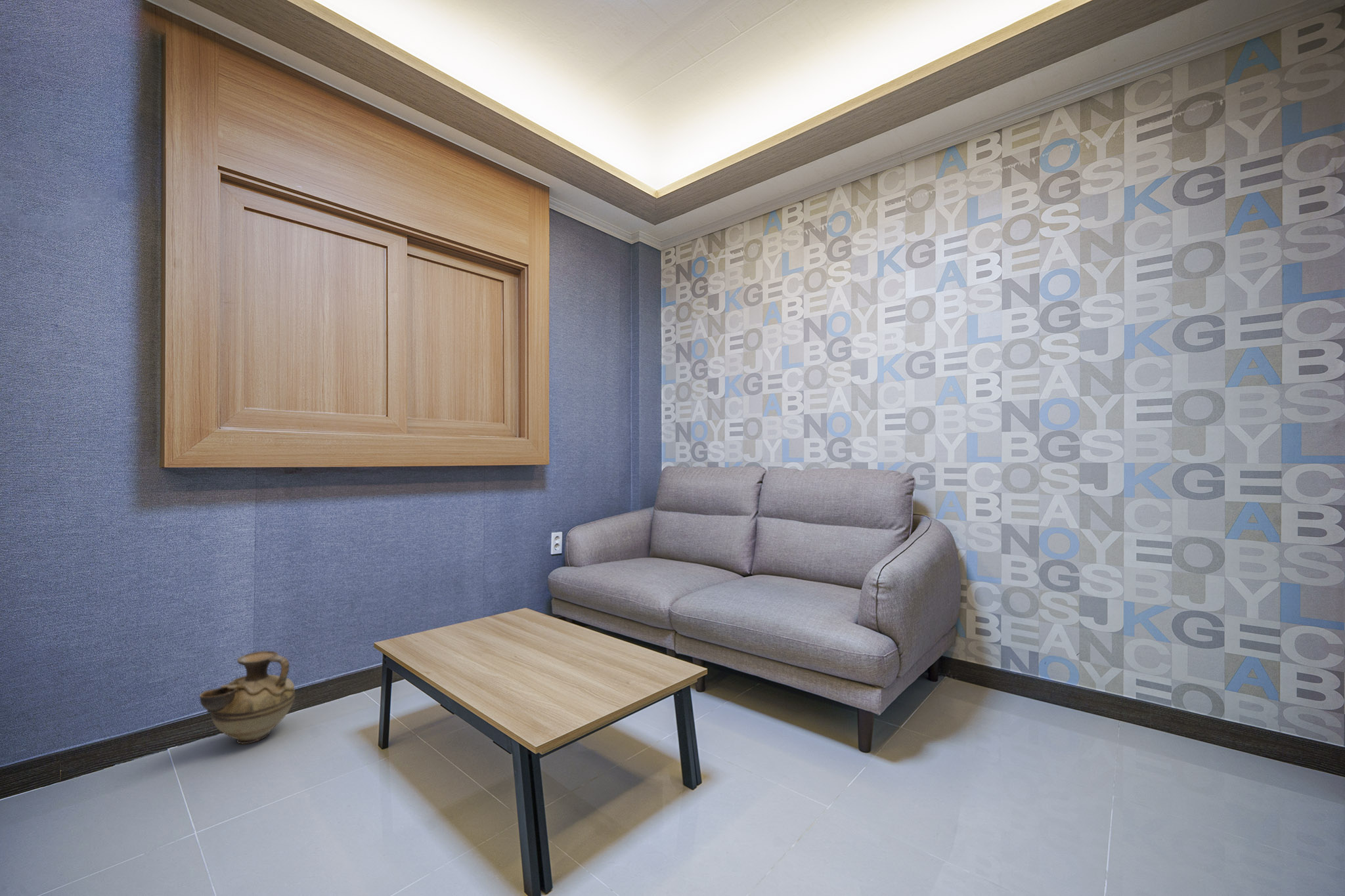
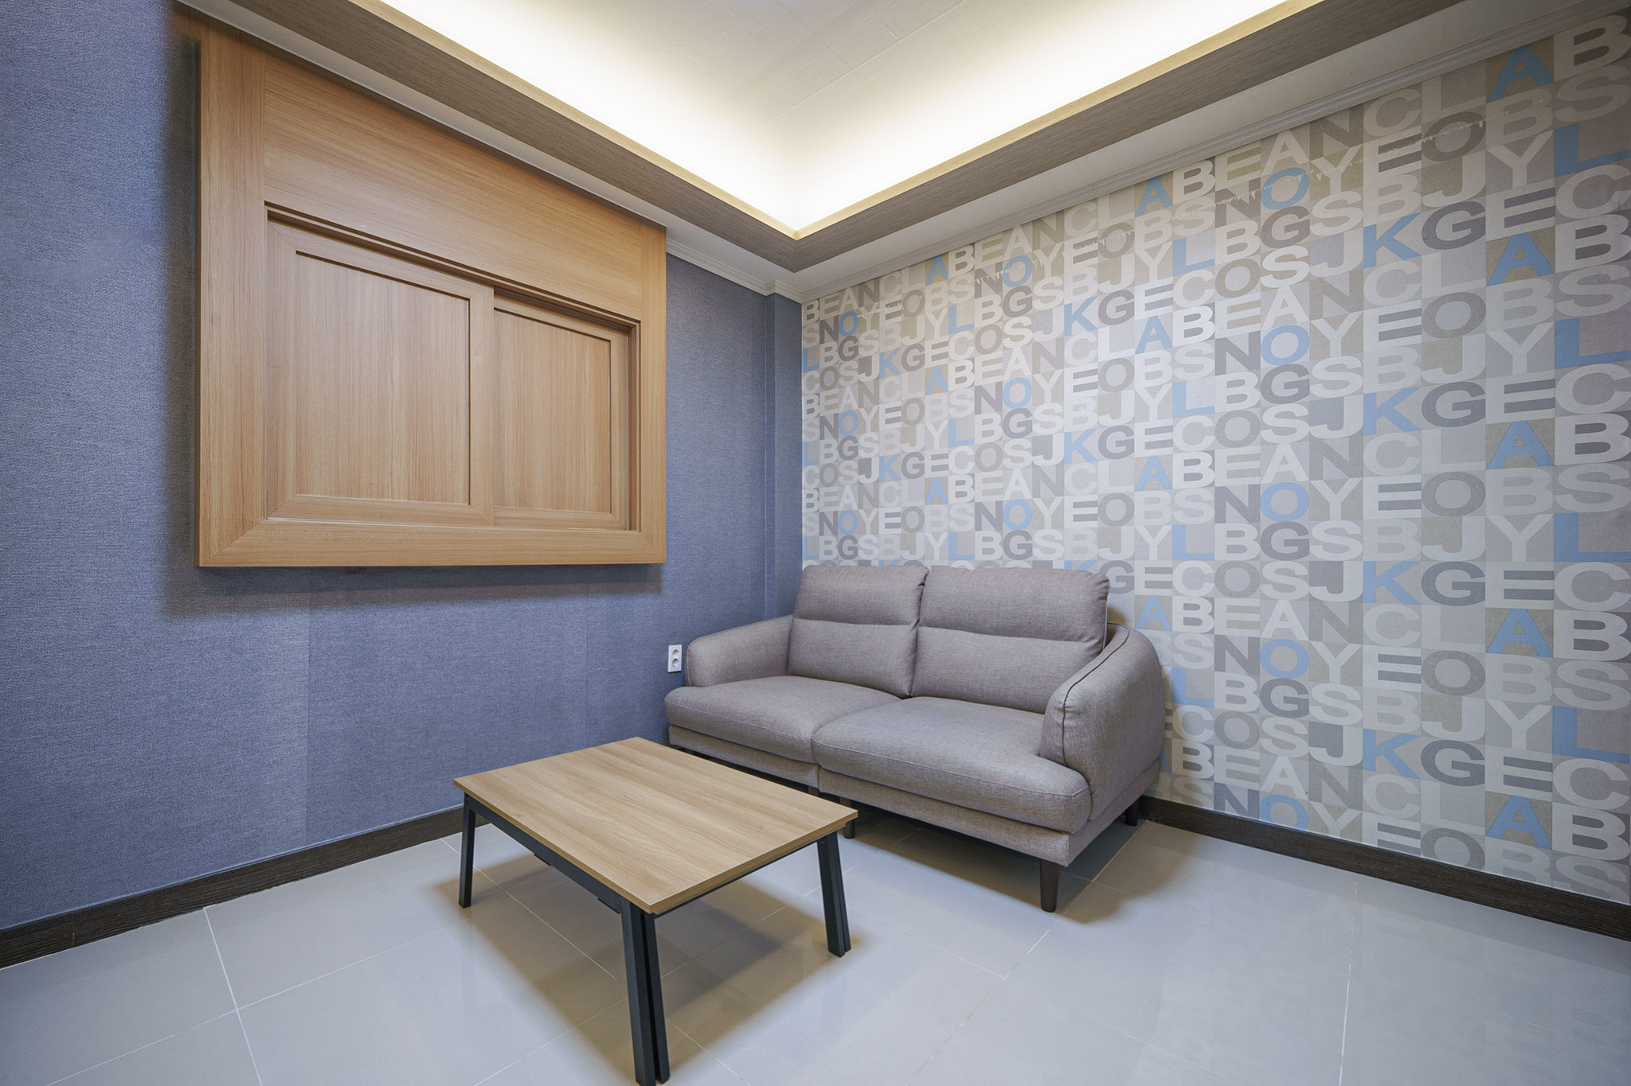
- ceramic jug (248, 698)
